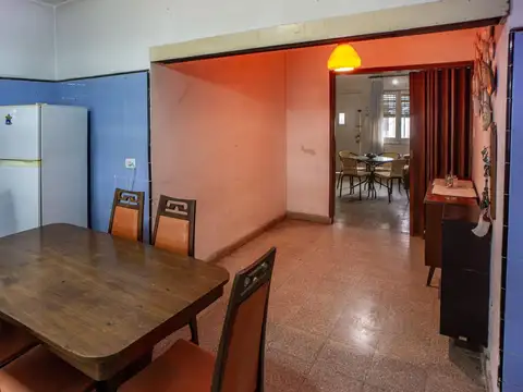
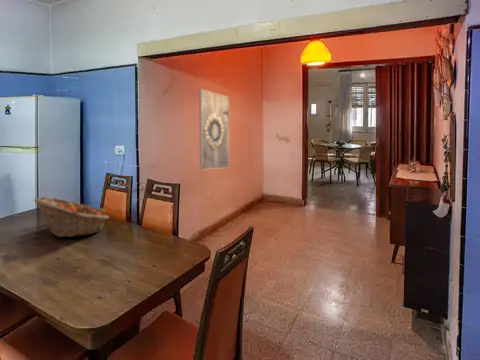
+ fruit basket (72, 214)
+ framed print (215, 131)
